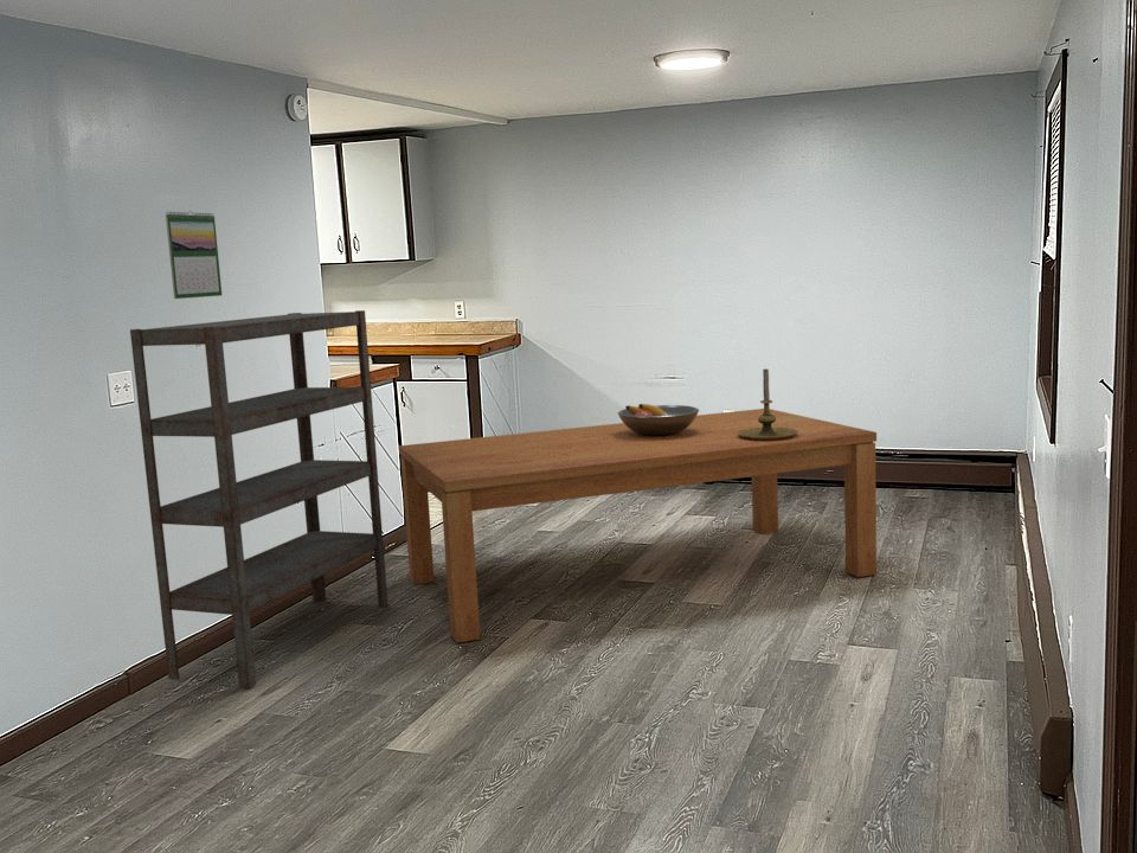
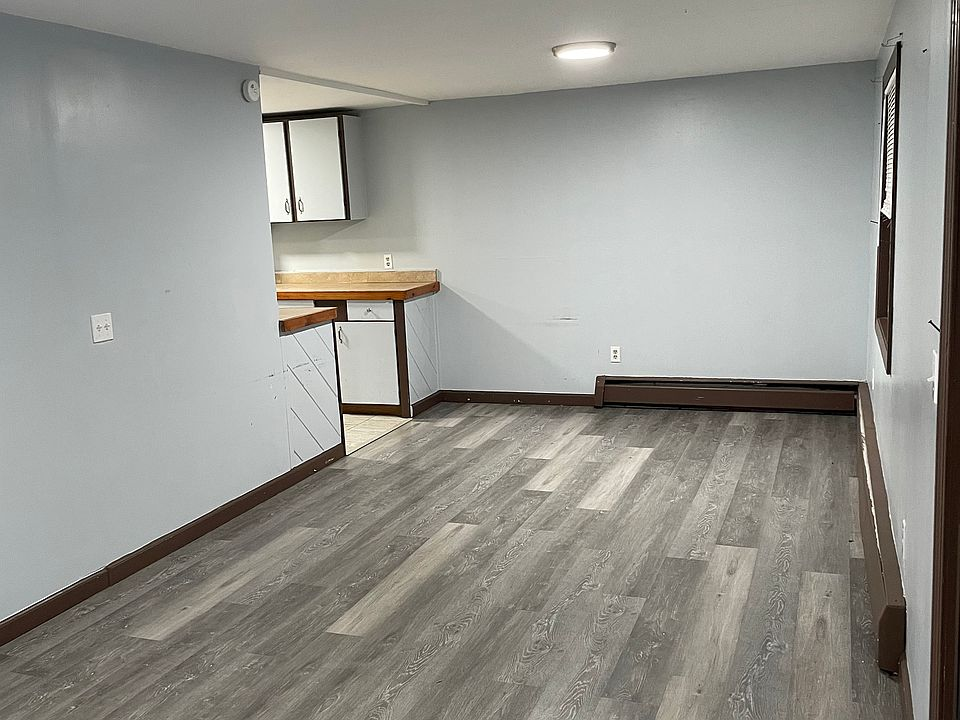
- dining table (634, 490)
- fruit bowl (659, 418)
- calendar (194, 254)
- shelving unit (272, 482)
- candle holder (766, 402)
